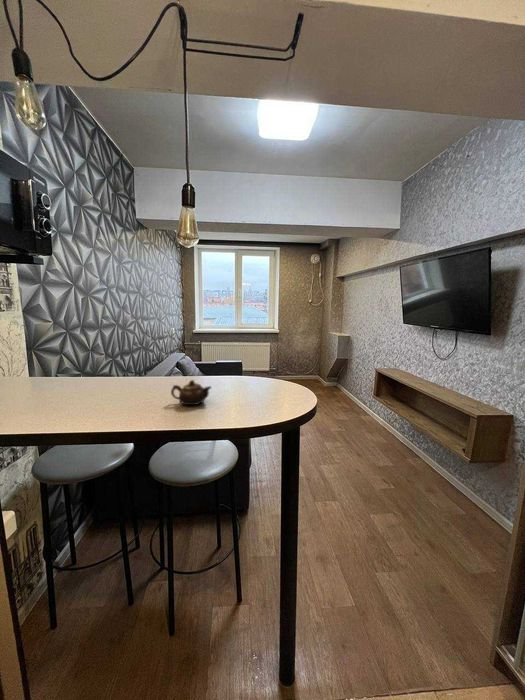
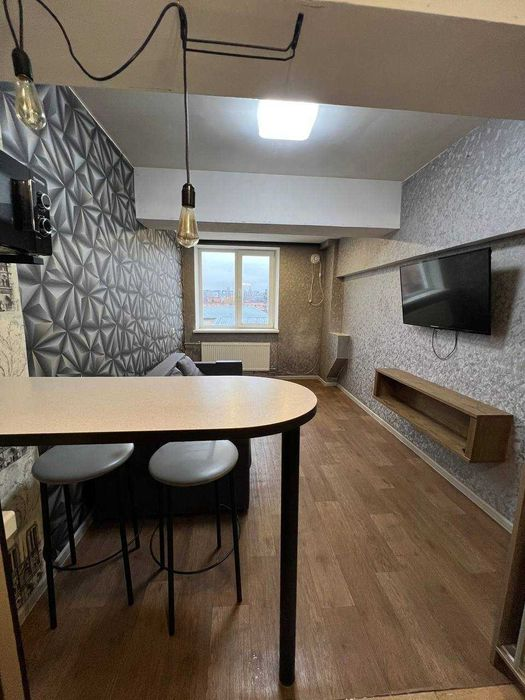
- teapot (191, 391)
